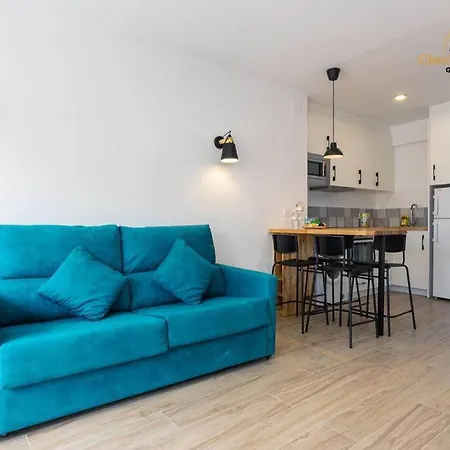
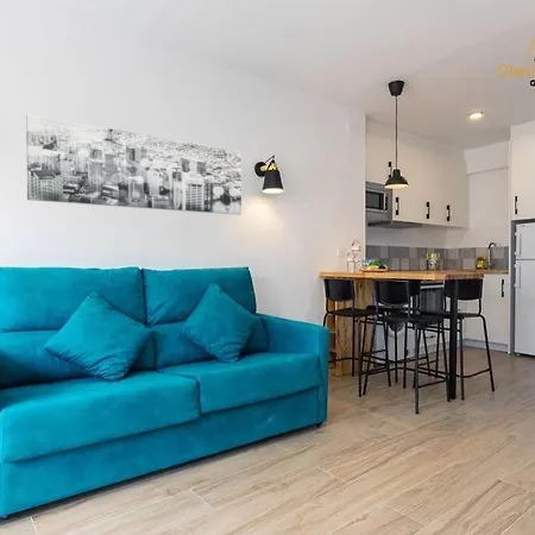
+ wall art (149, 171)
